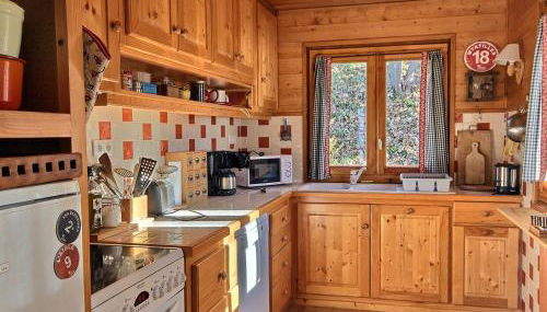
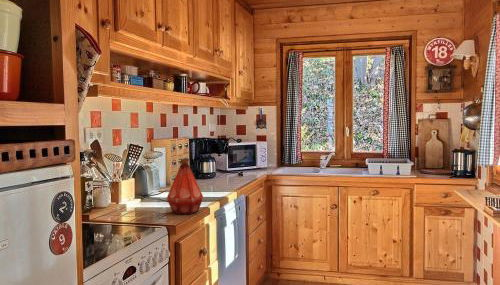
+ bottle (185, 185)
